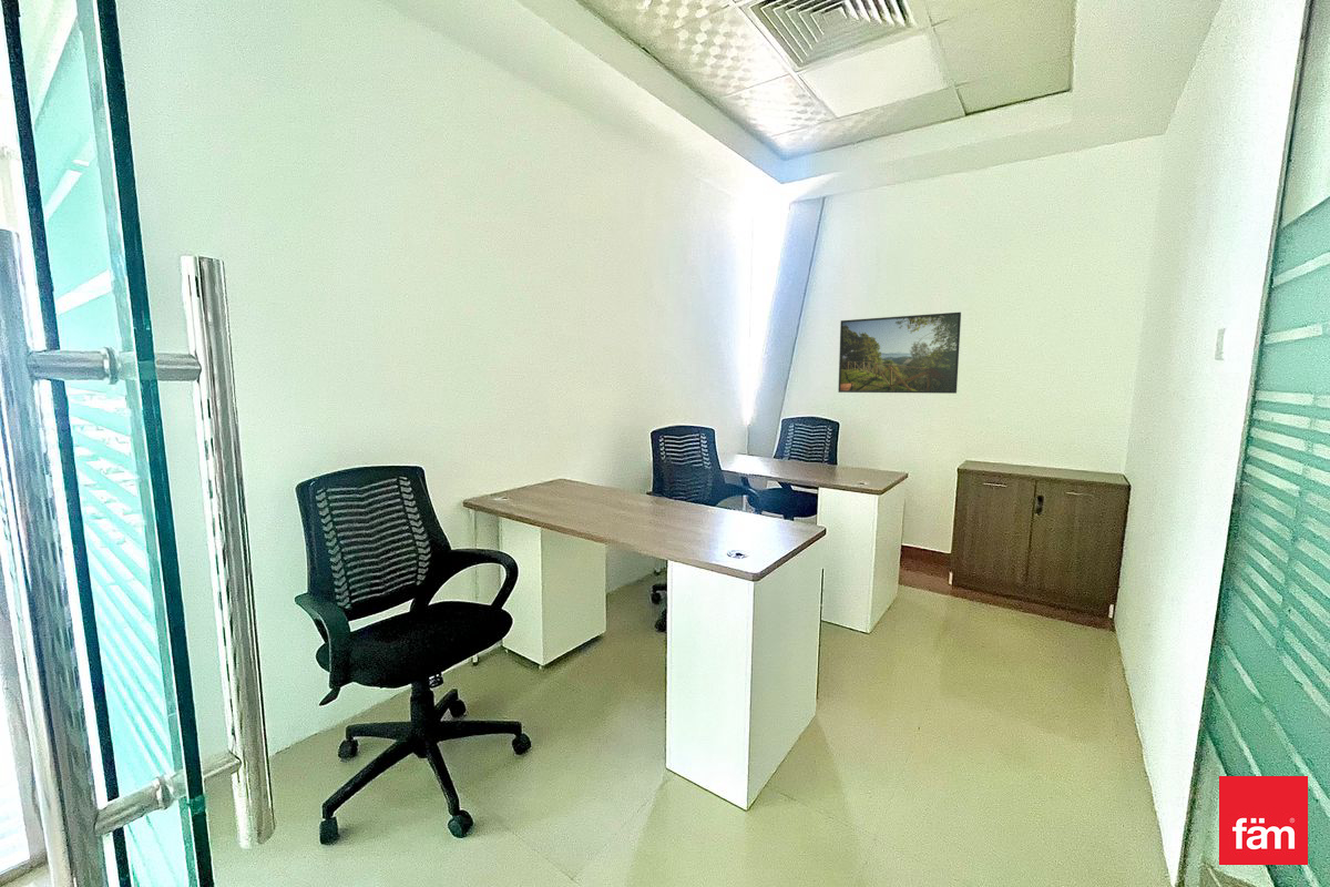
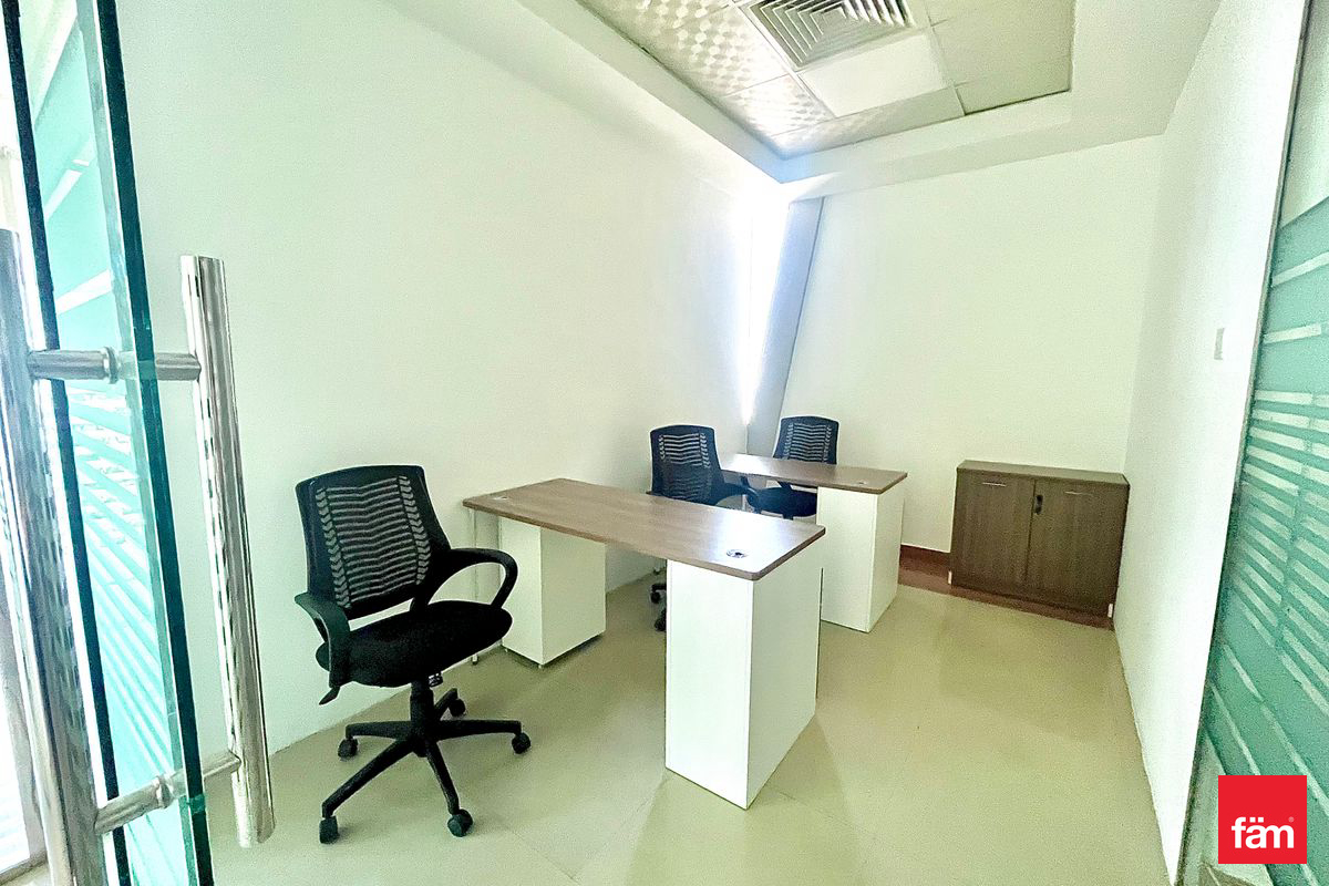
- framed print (896, 355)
